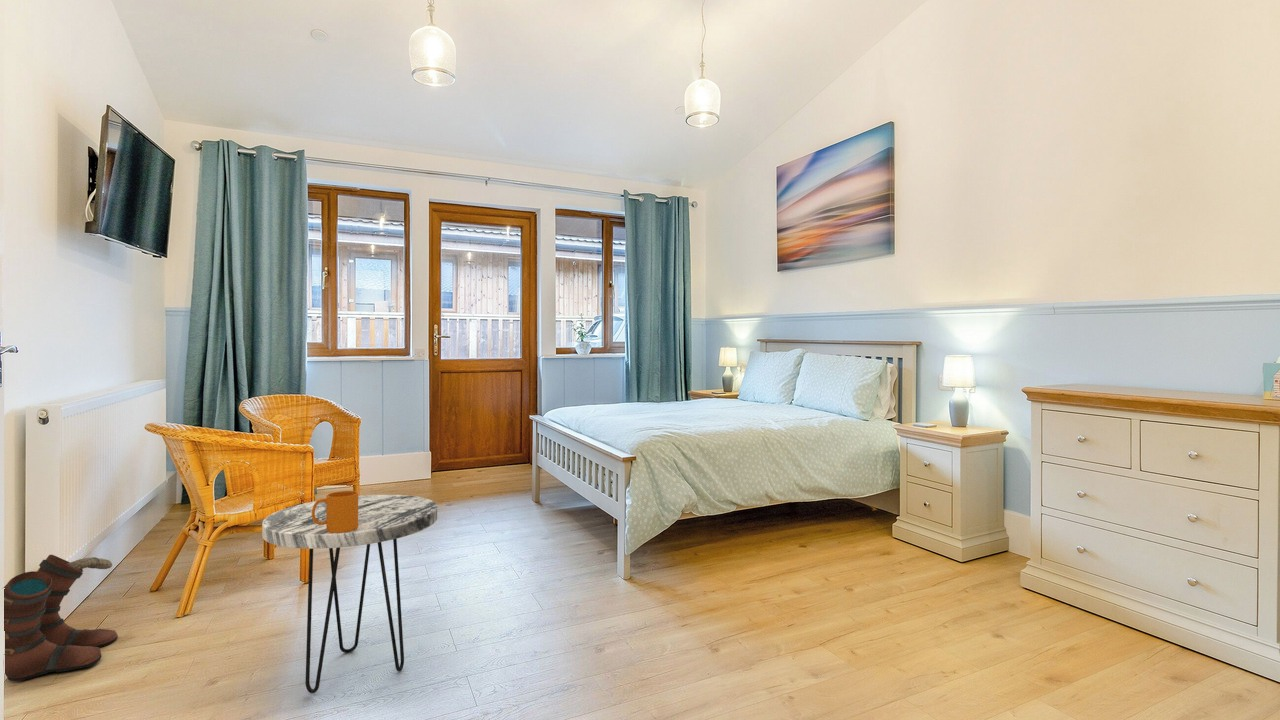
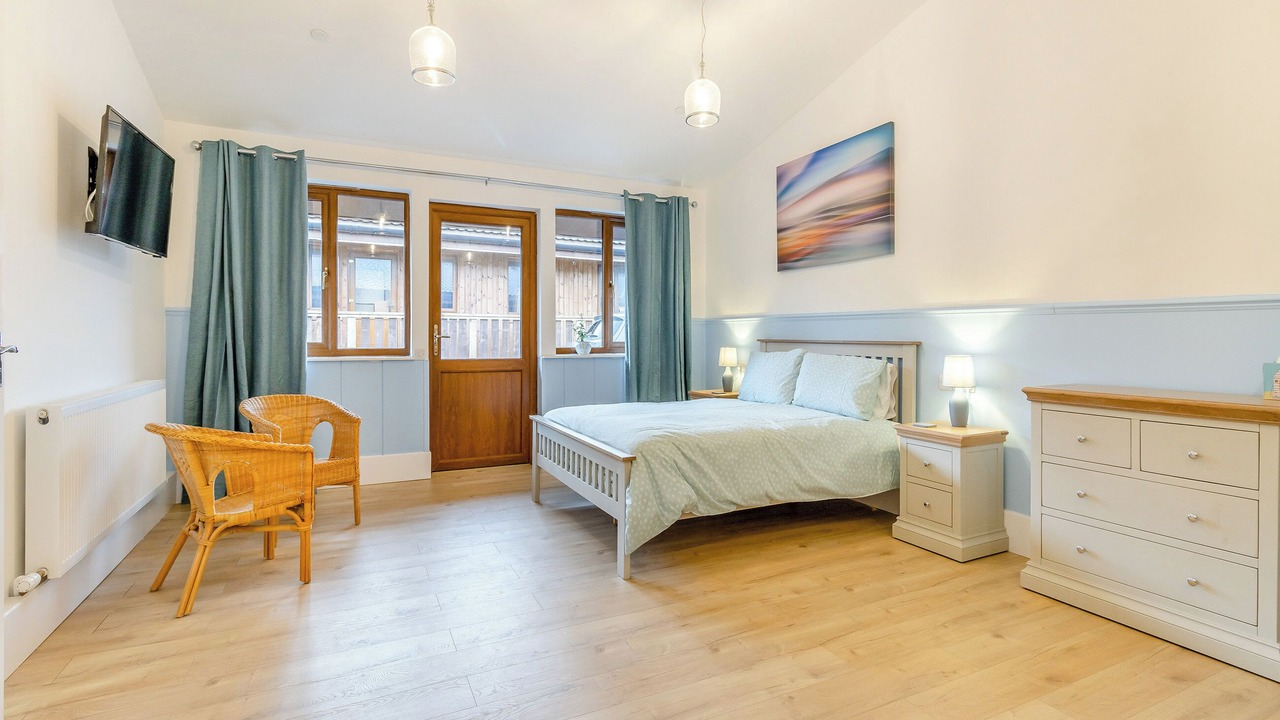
- mug (335, 511)
- boots (60, 606)
- side table (361, 591)
